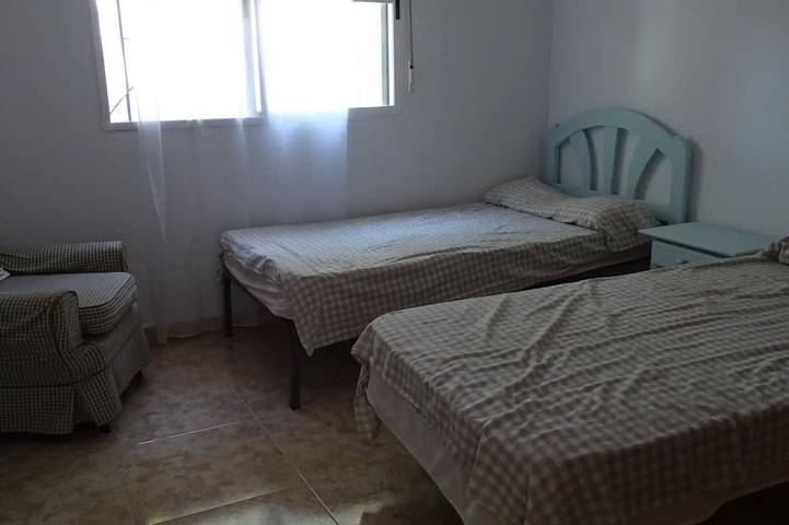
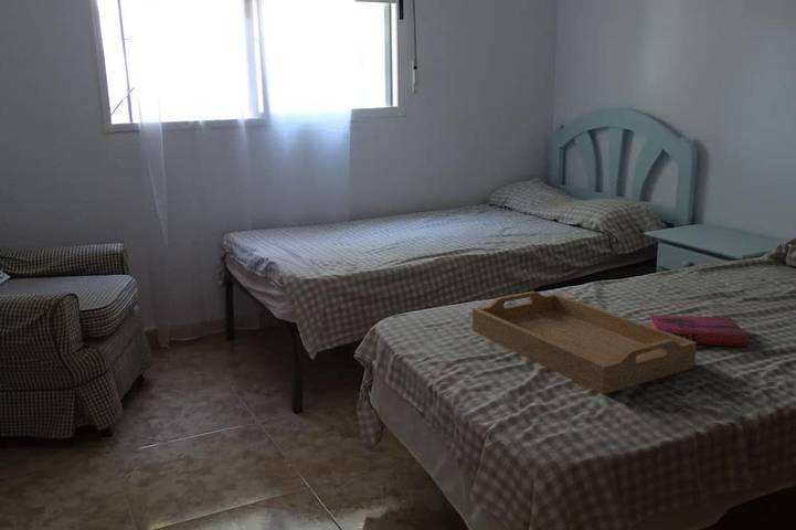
+ hardback book (696, 329)
+ serving tray (575, 332)
